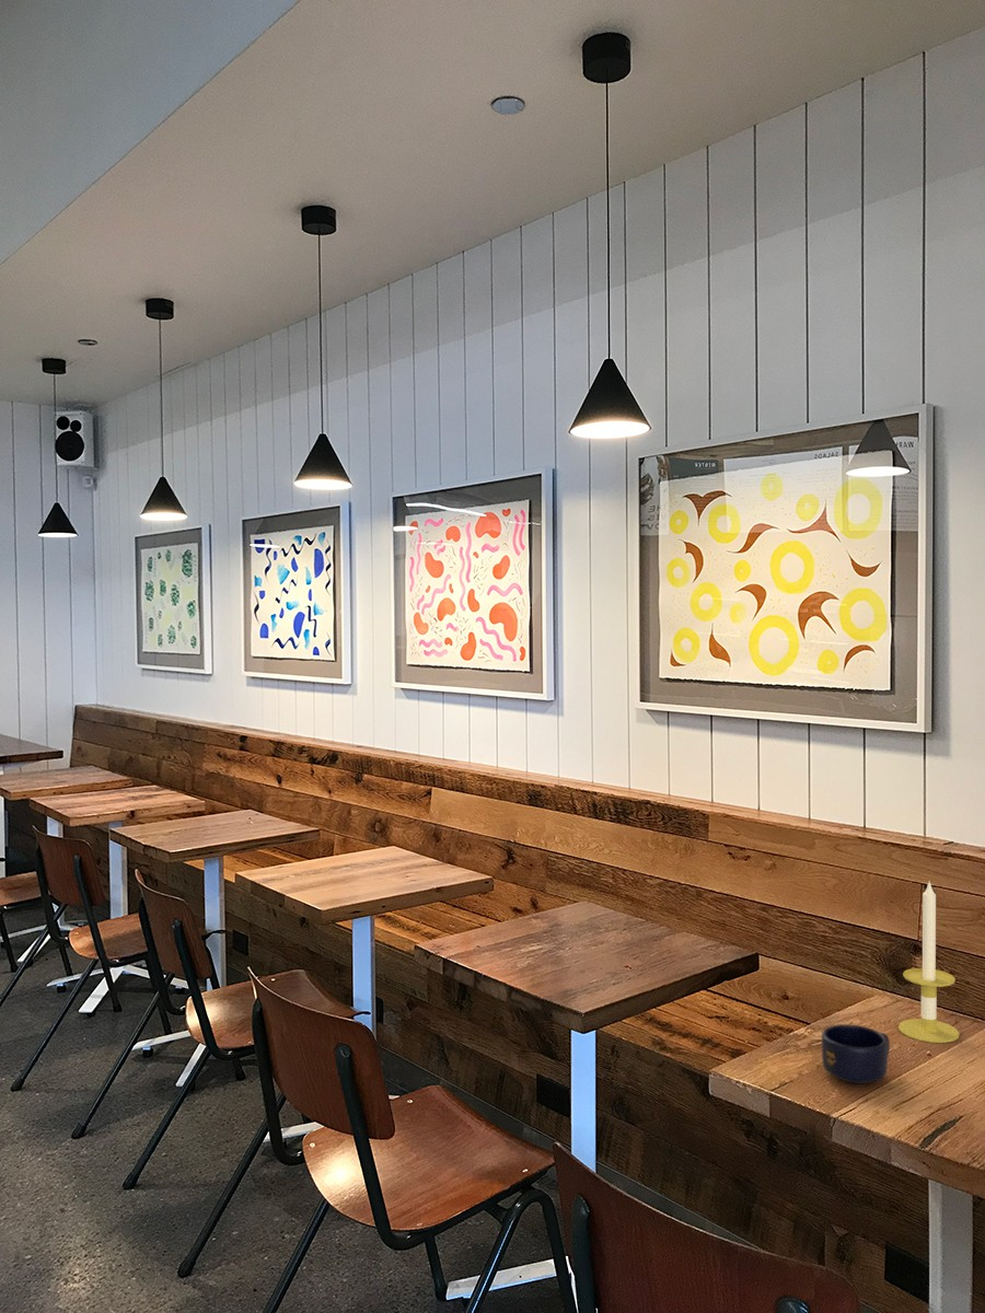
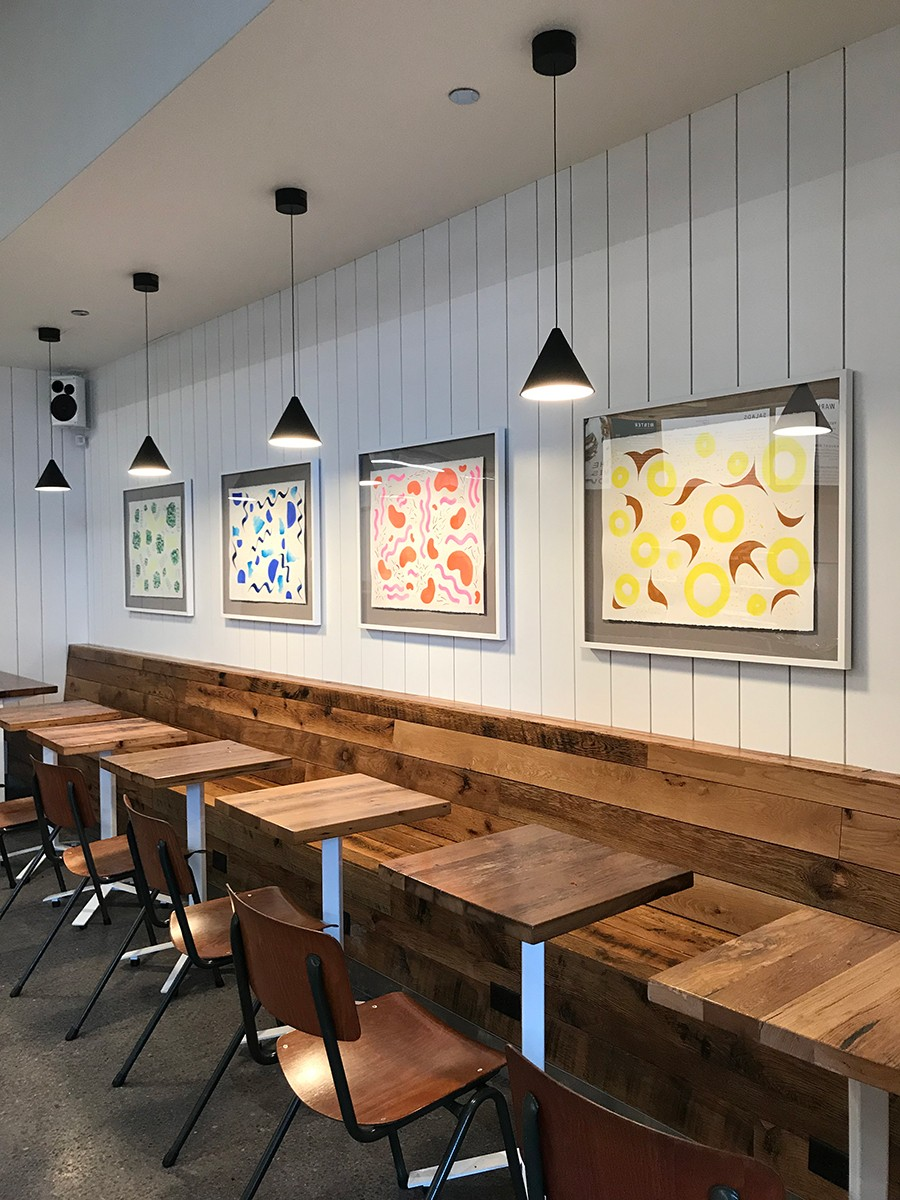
- mug (859, 1055)
- candle (928, 955)
